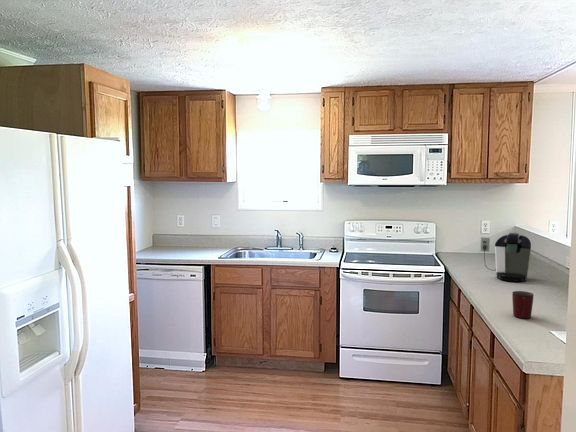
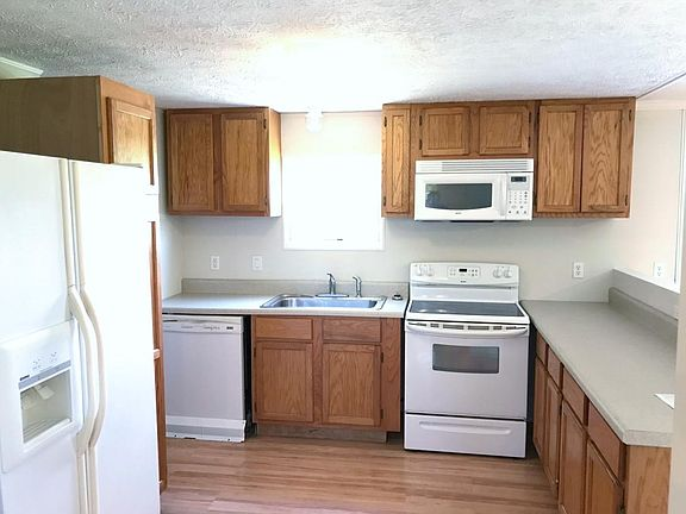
- mug (522, 305)
- coffee maker (503, 254)
